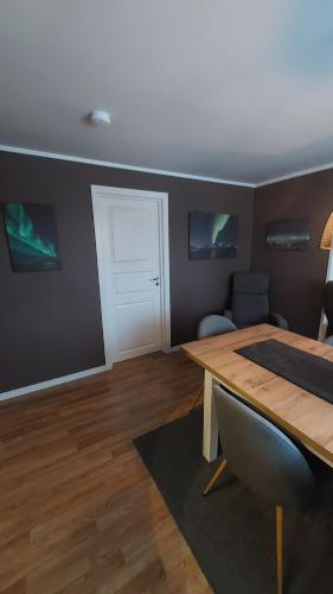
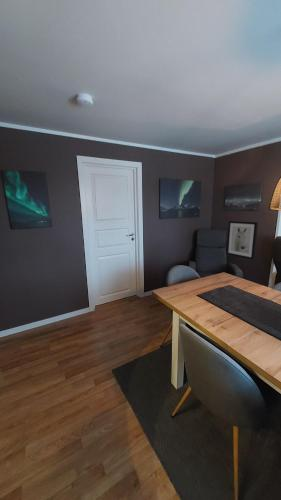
+ wall art (241, 239)
